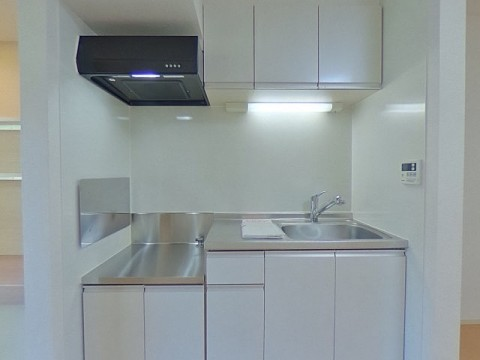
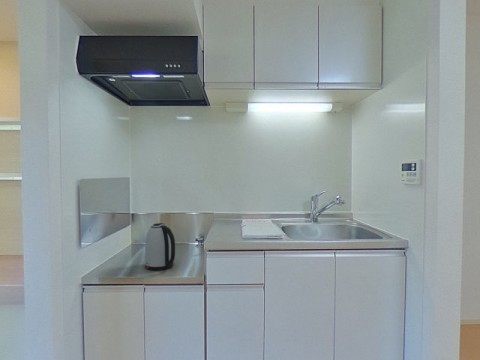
+ kettle (162, 245)
